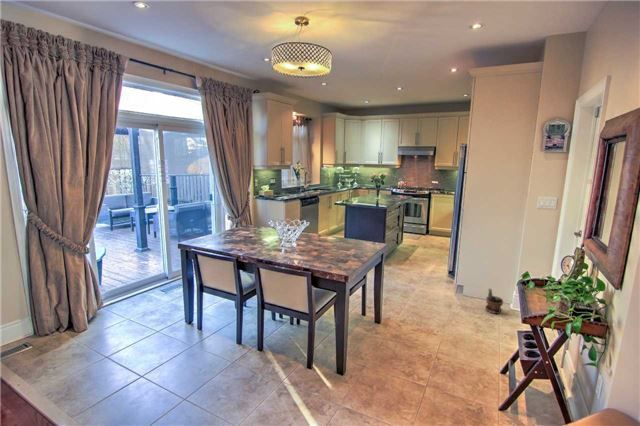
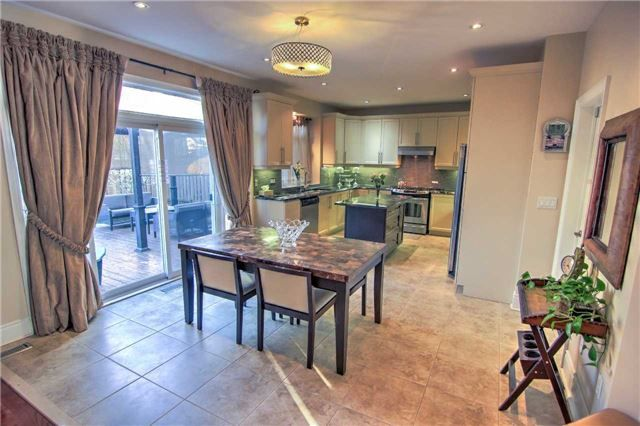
- potted plant (494, 300)
